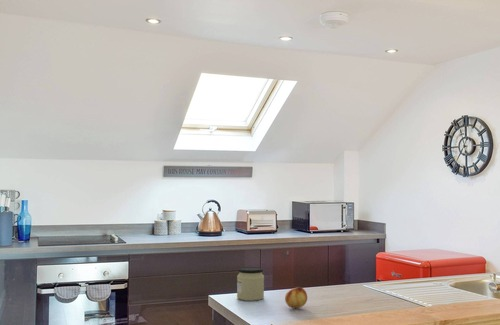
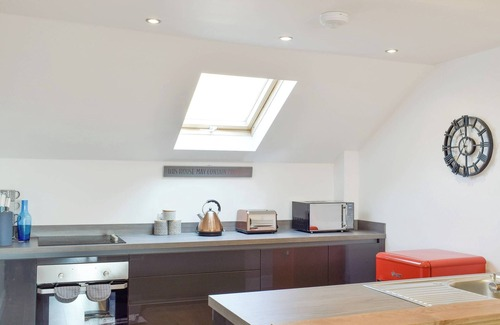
- fruit (296, 297)
- jar (250, 283)
